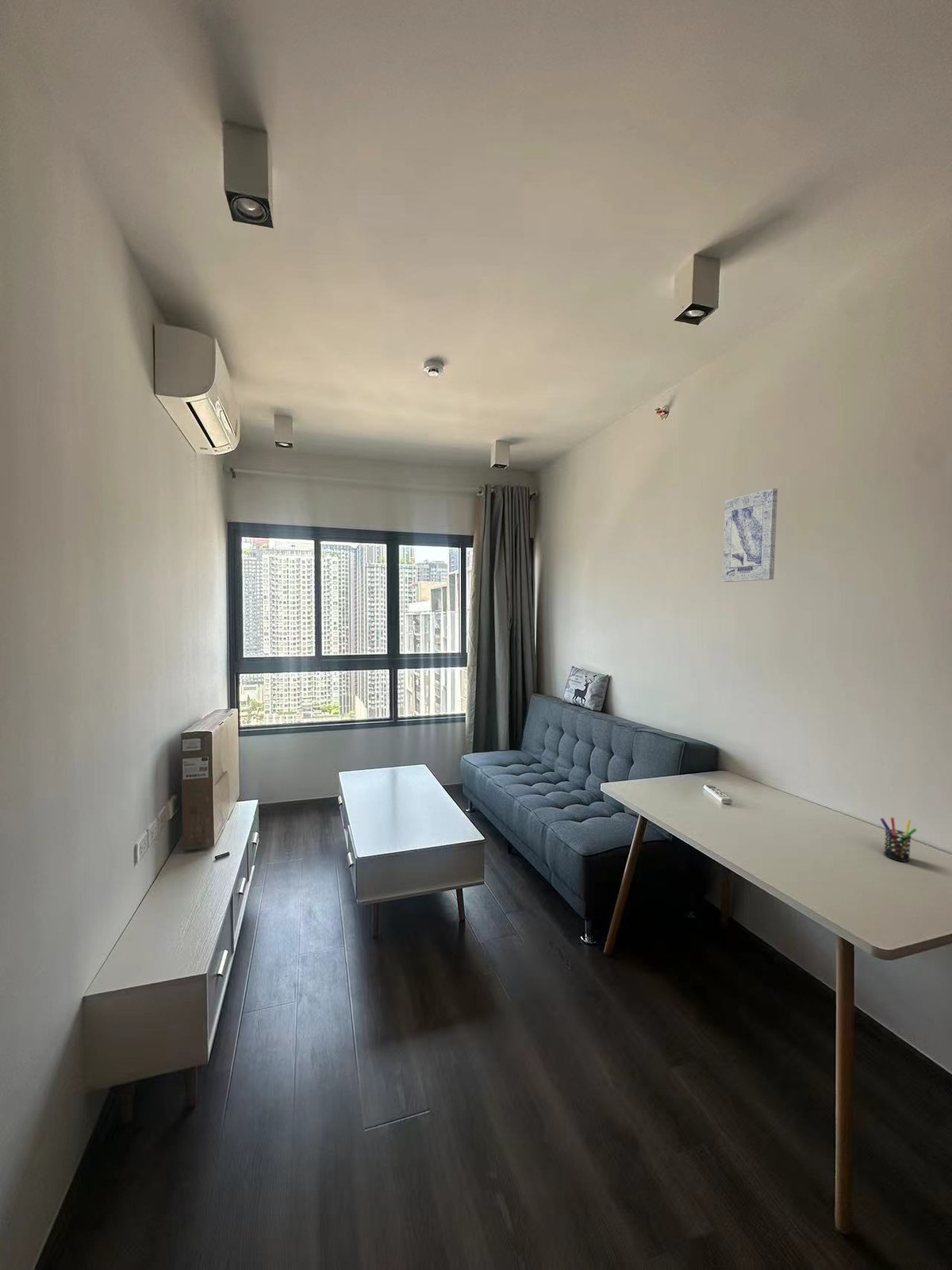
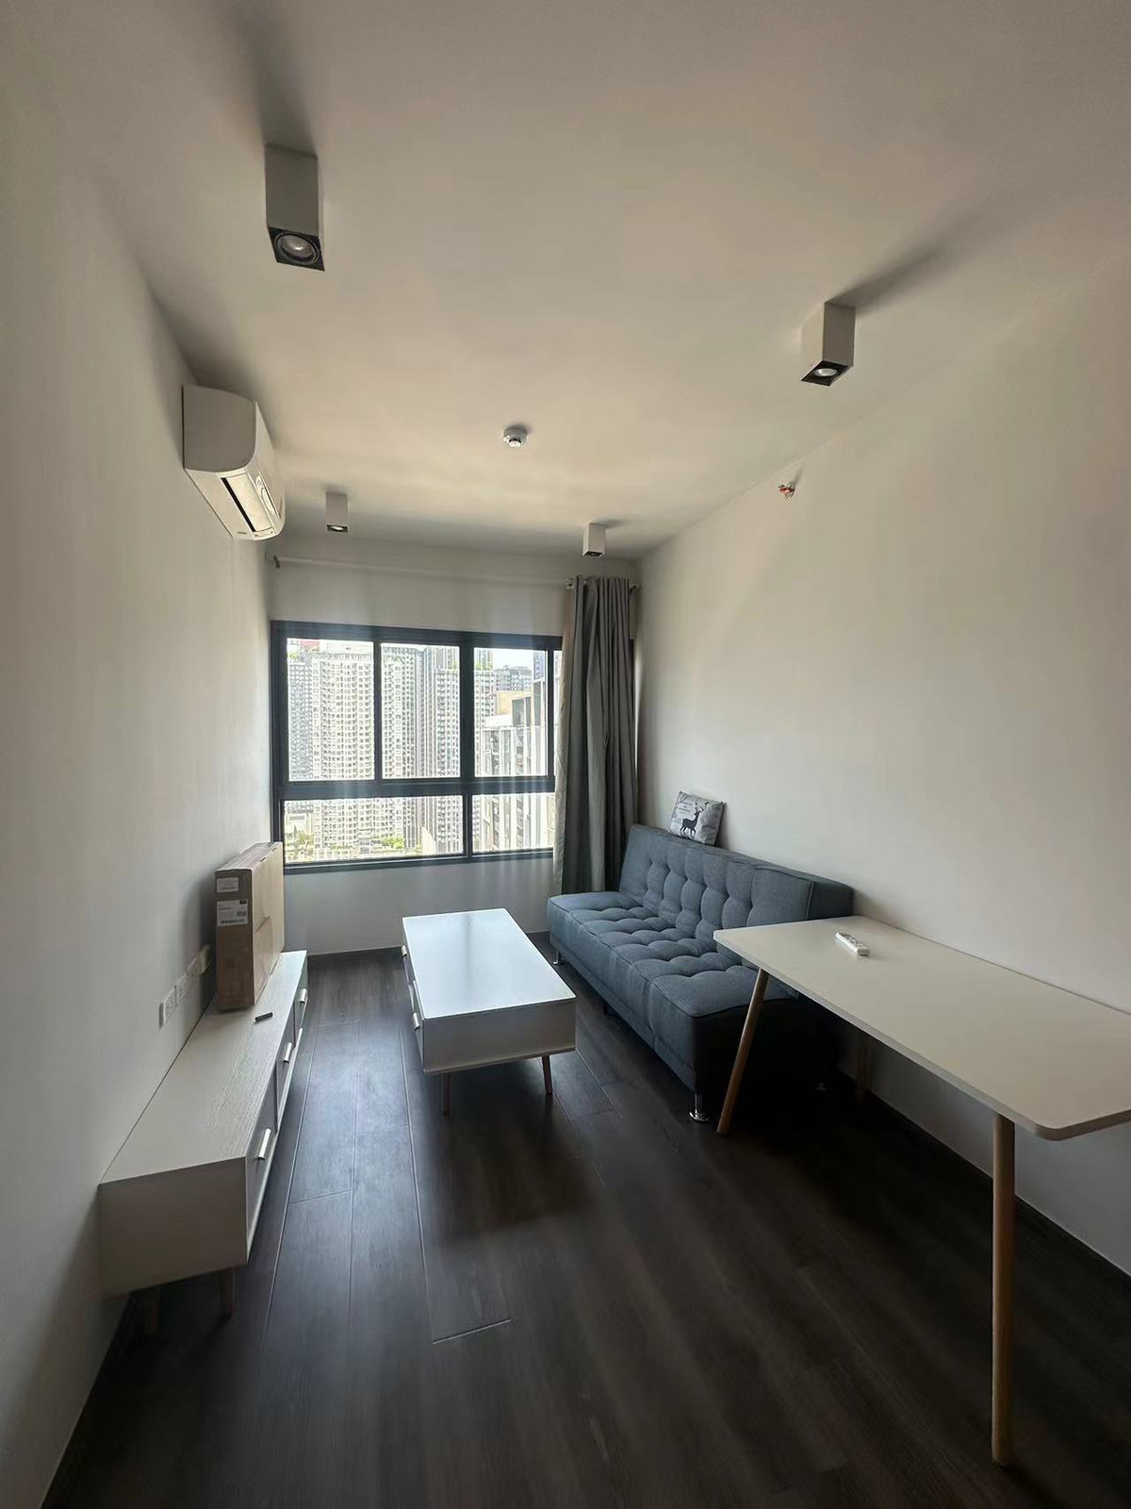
- pen holder (900, 837)
- wall art (748, 537)
